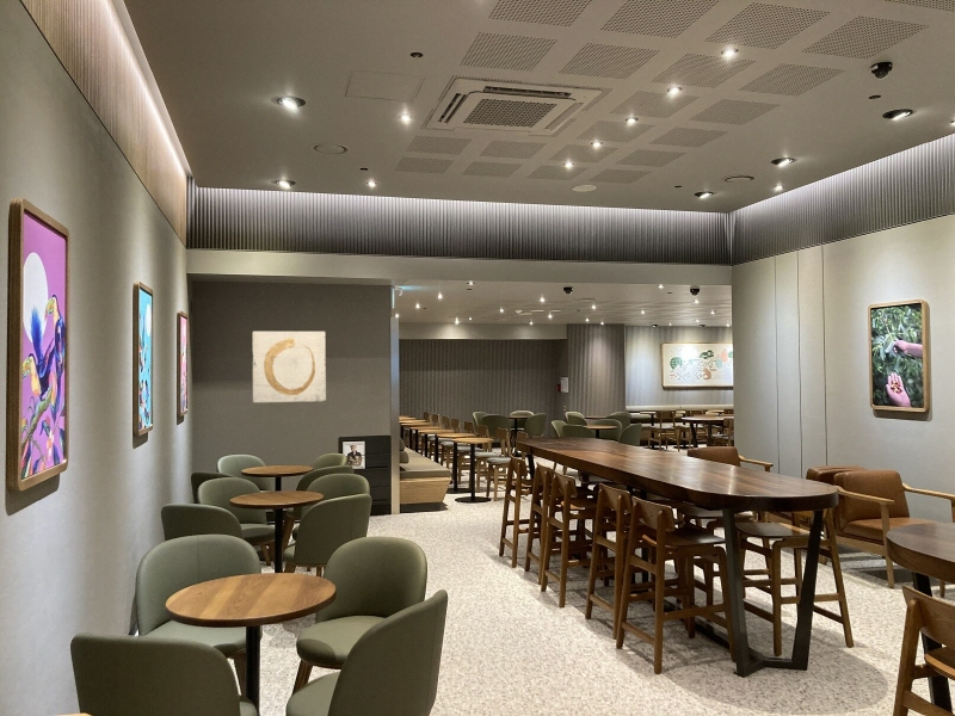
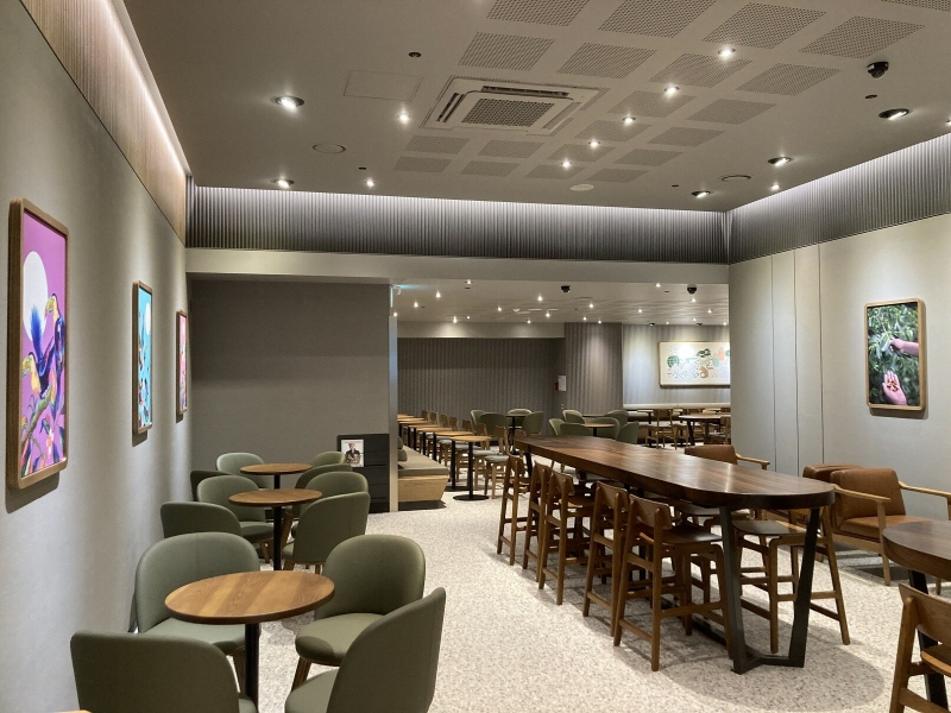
- wall art (289, 366)
